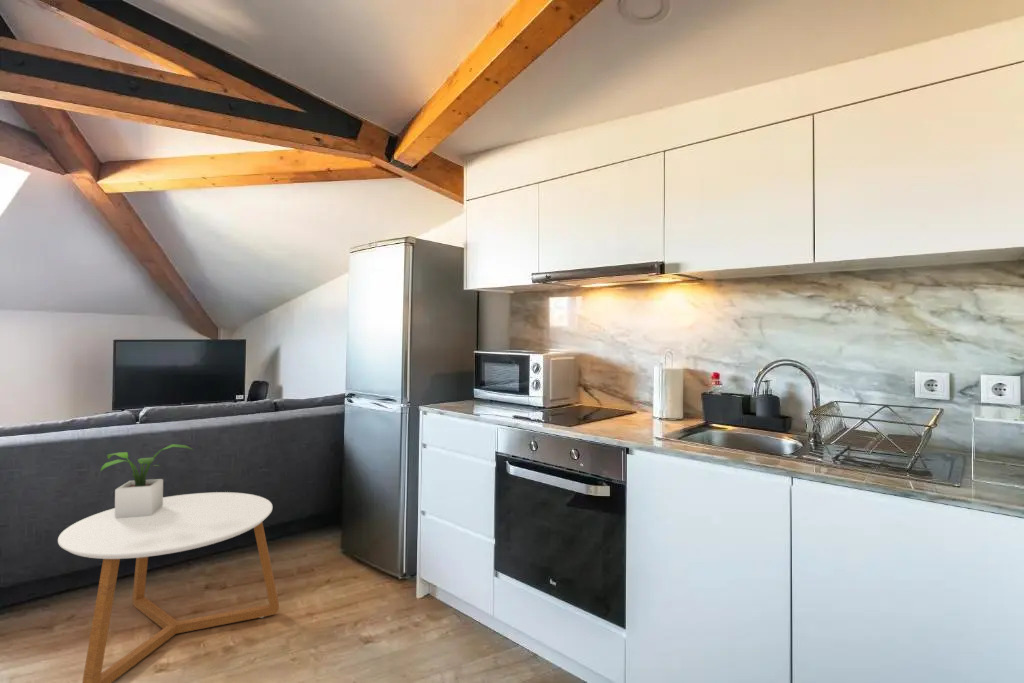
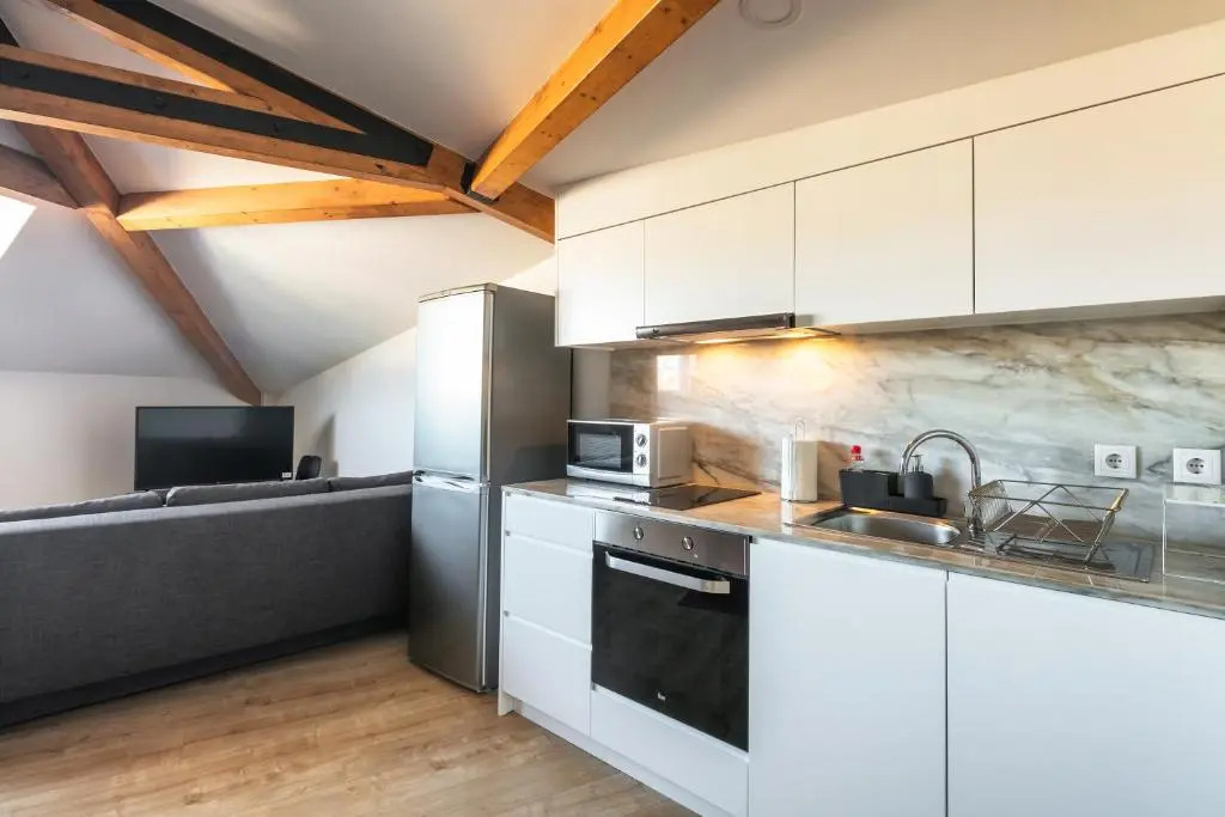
- potted plant (144, 479)
- coffee table (174, 552)
